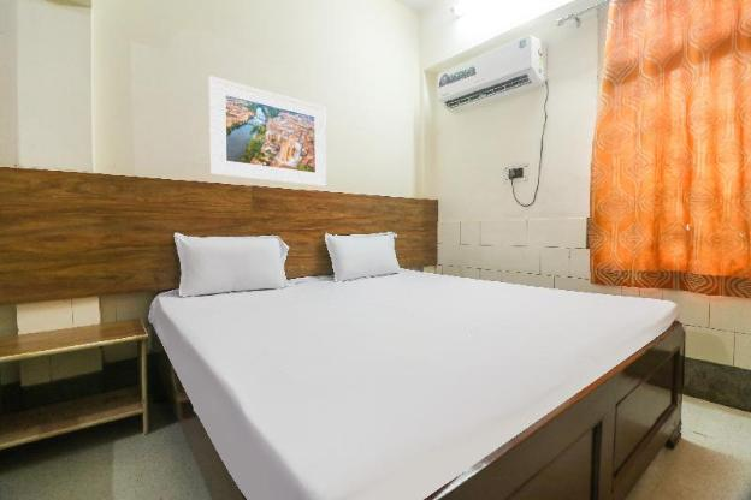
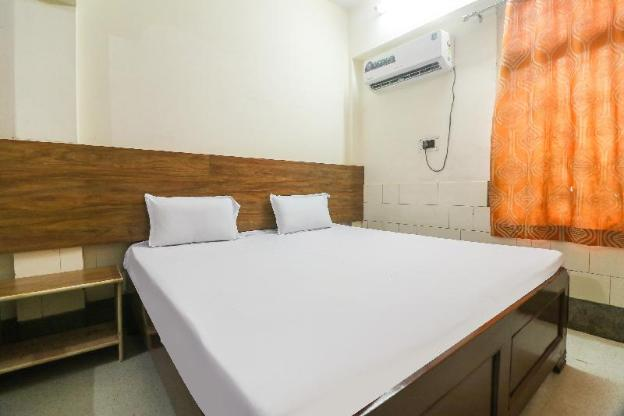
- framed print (273, 137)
